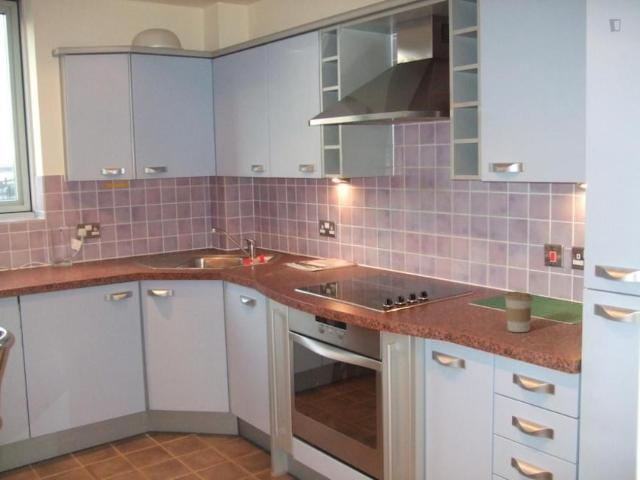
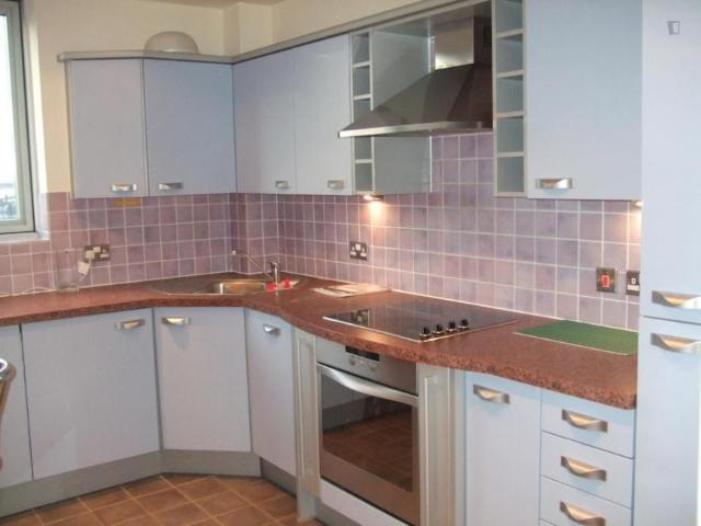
- coffee cup (518, 310)
